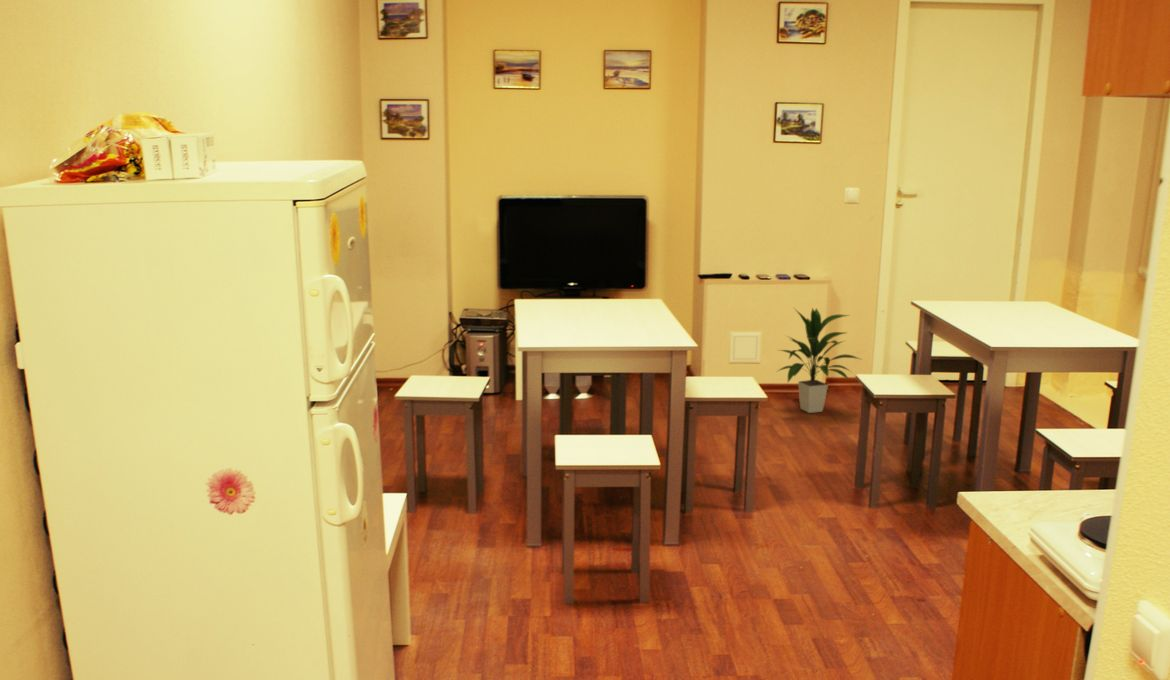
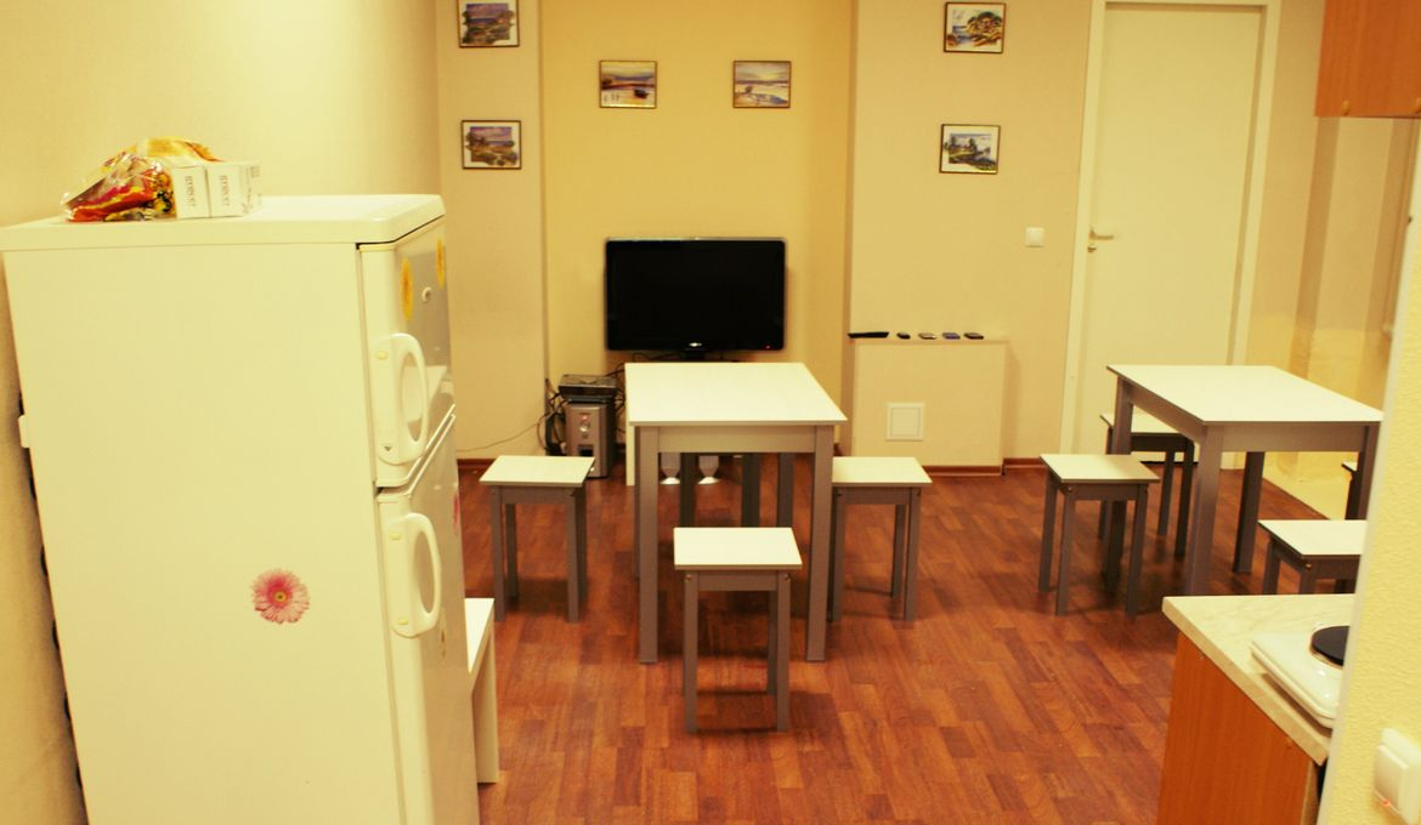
- indoor plant (814, 357)
